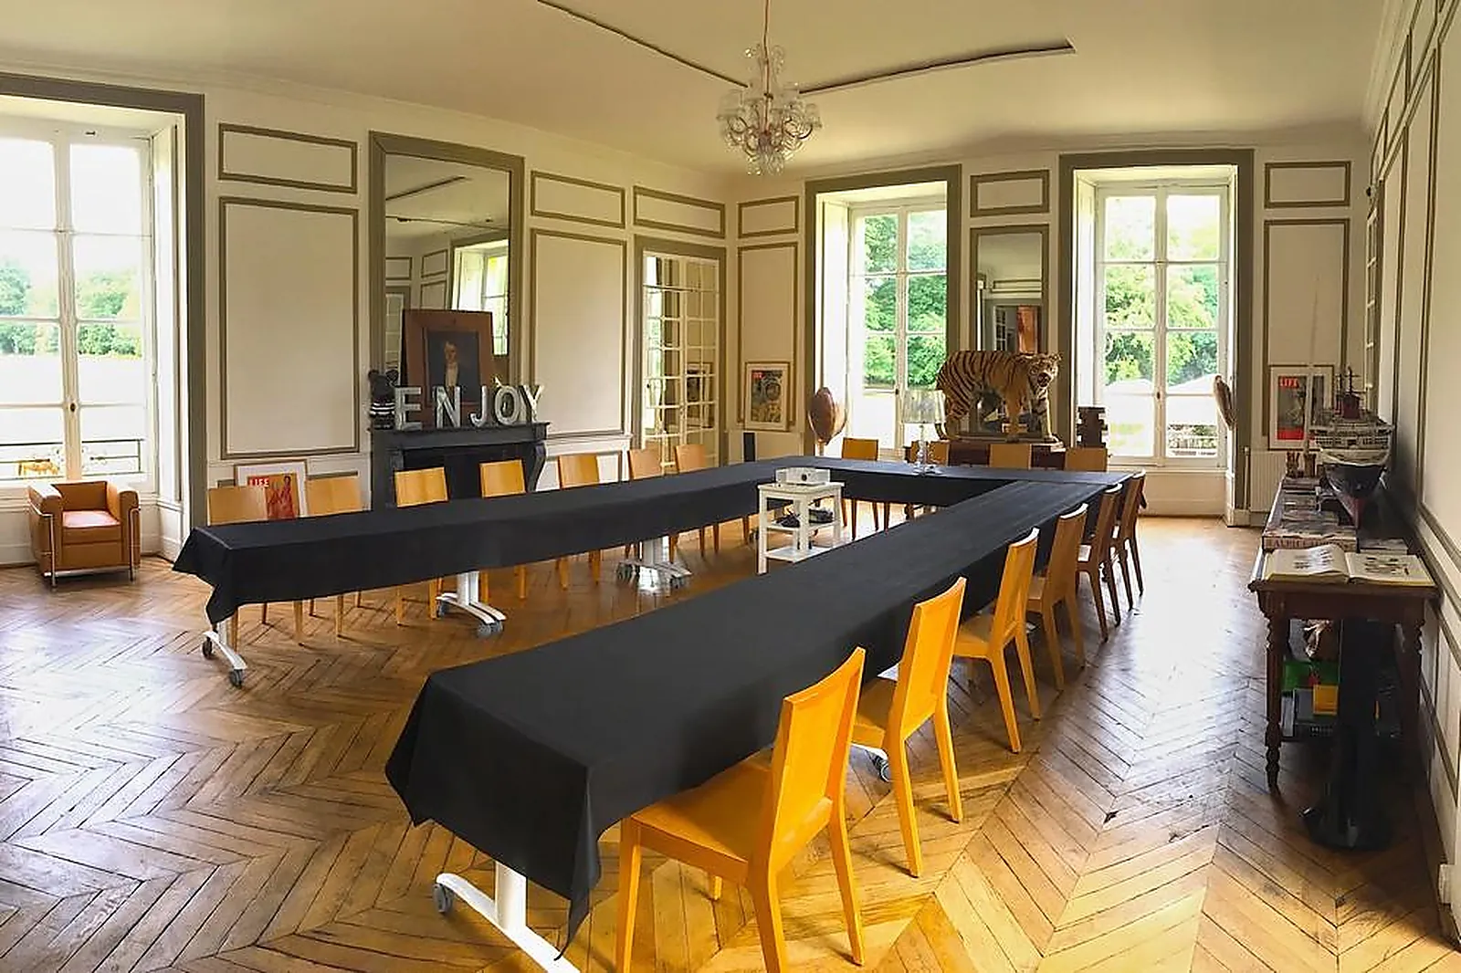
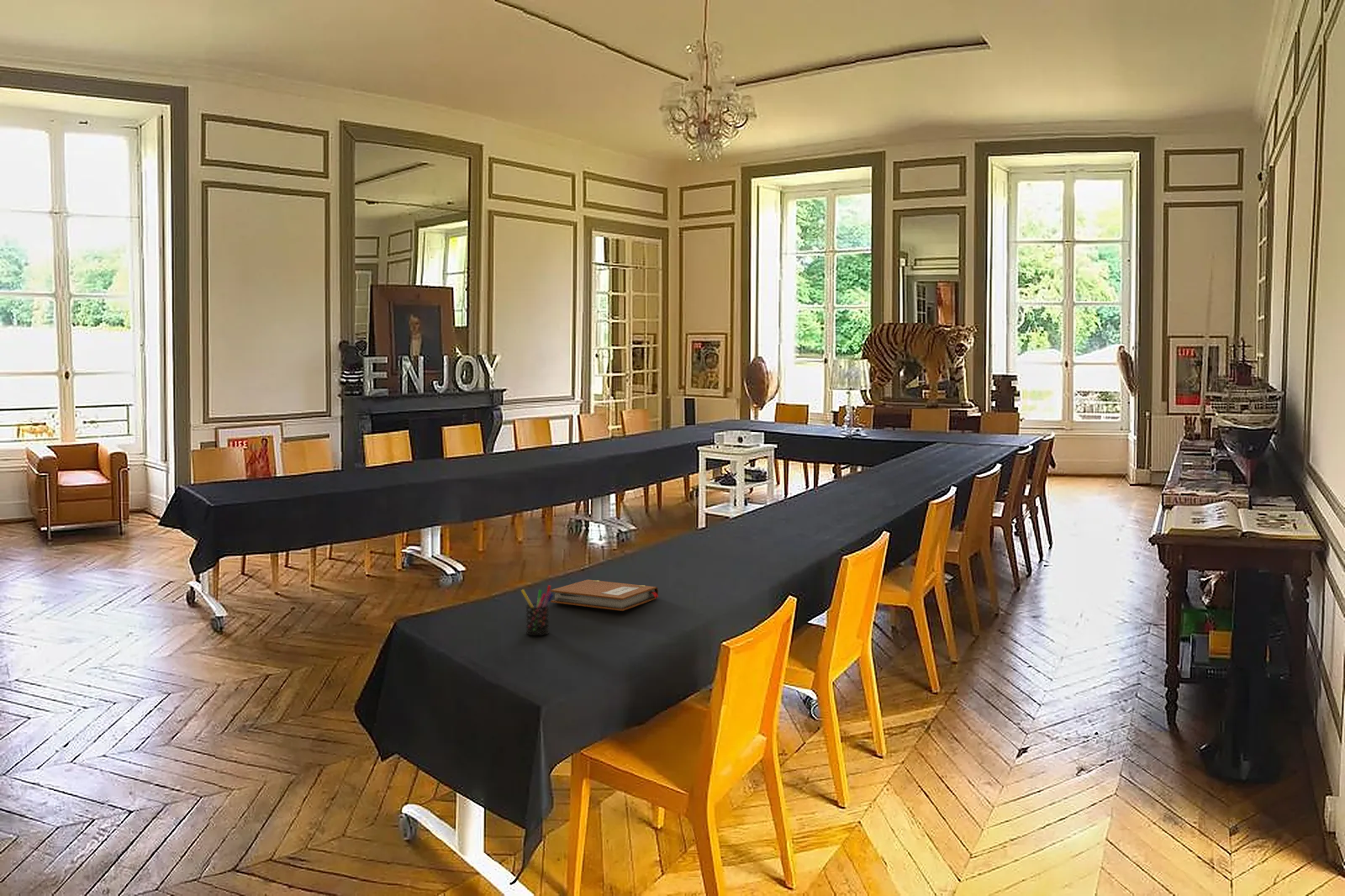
+ pen holder (539, 608)
+ notebook (607, 594)
